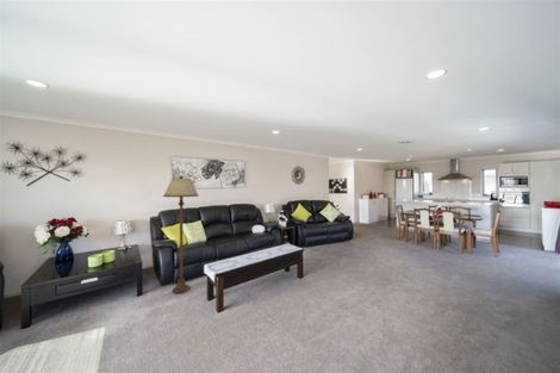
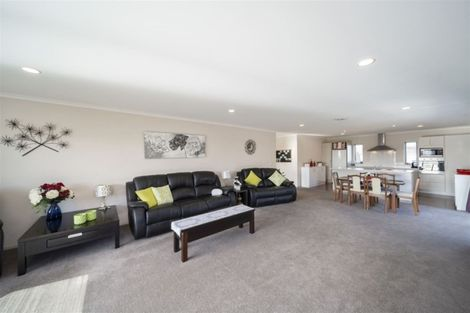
- floor lamp (181, 232)
